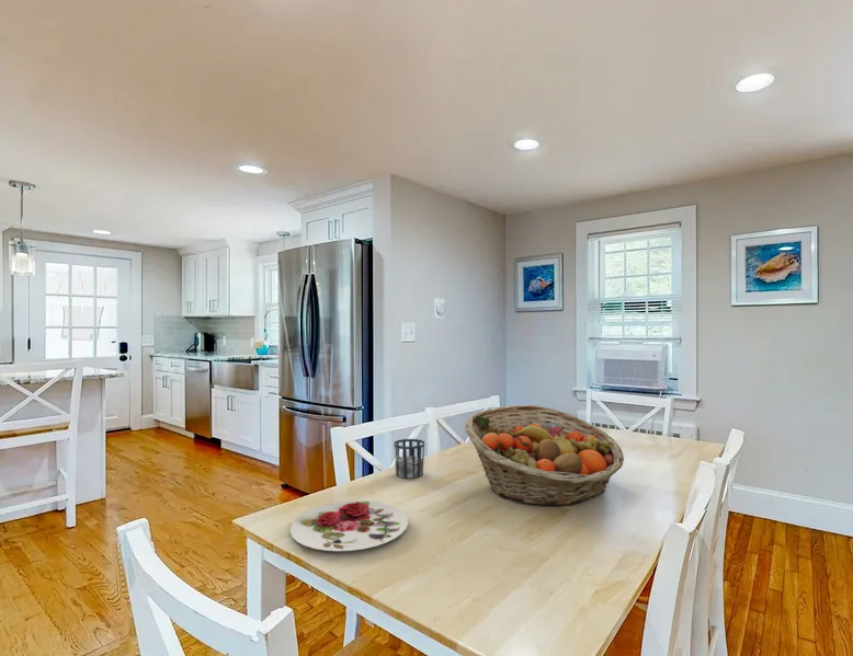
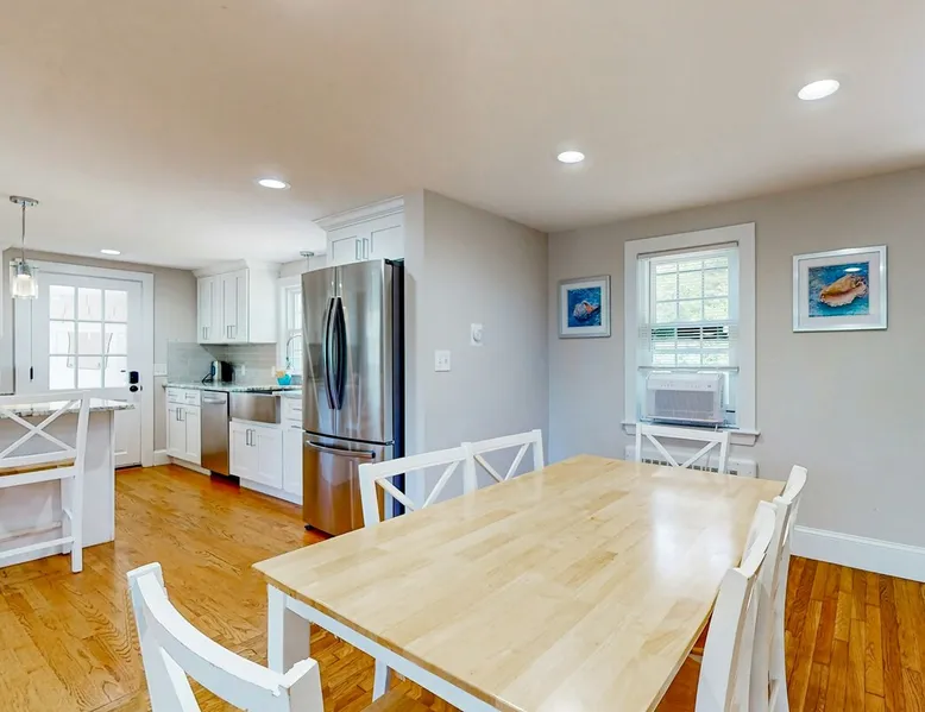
- plate (350, 521)
- cup (409, 458)
- fruit basket (543, 450)
